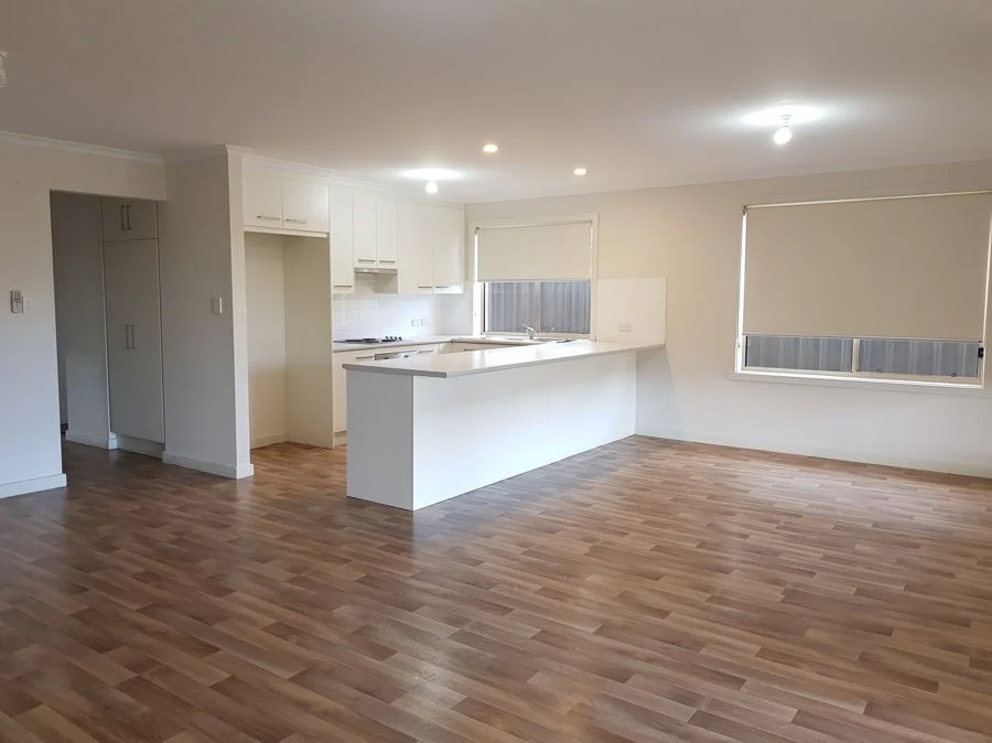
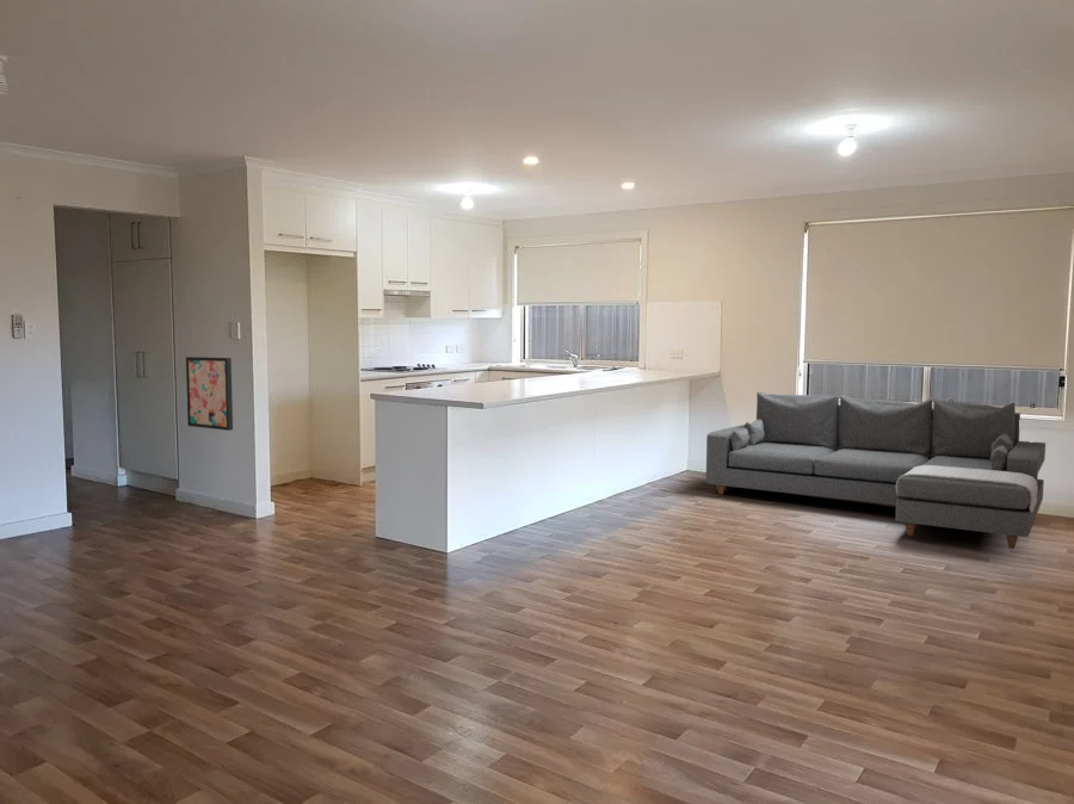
+ wall art (209, 392)
+ sofa (859, 454)
